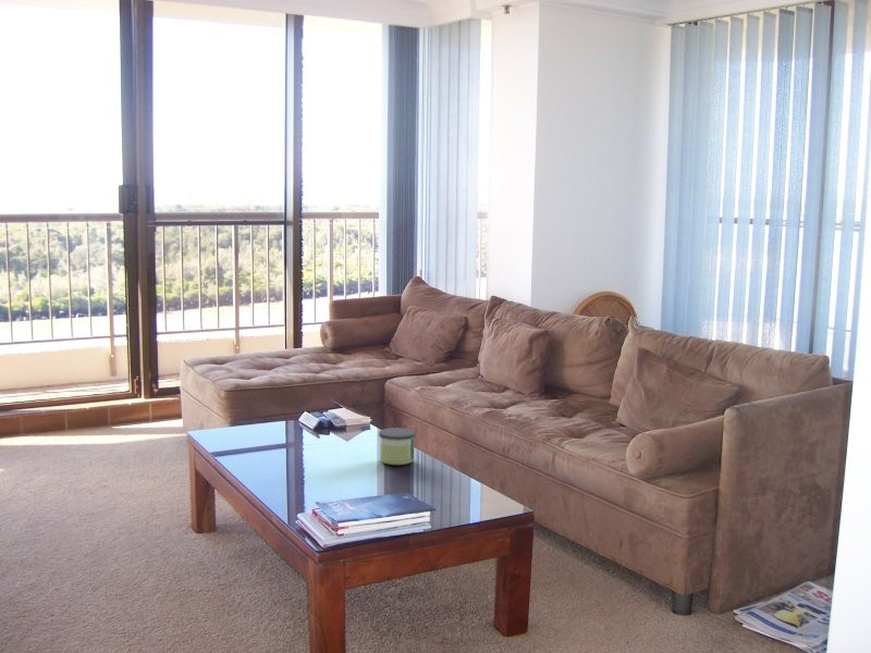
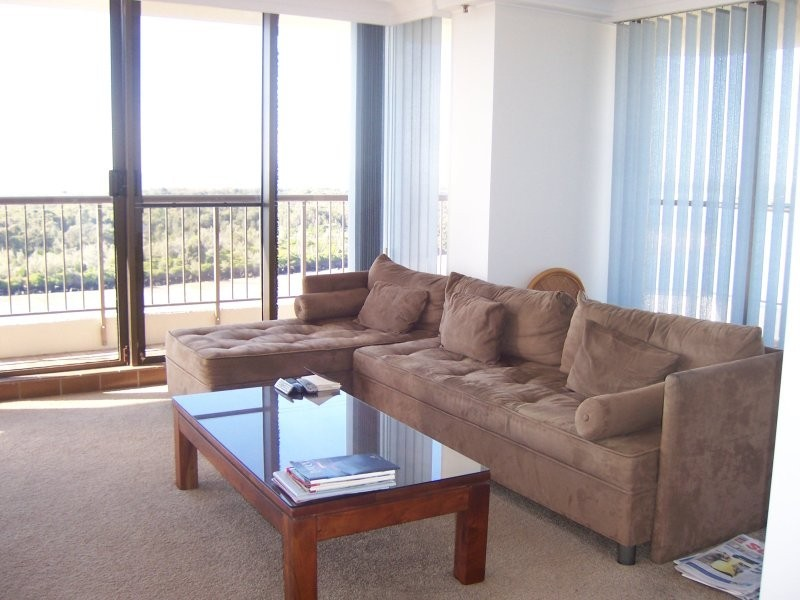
- candle (396, 446)
